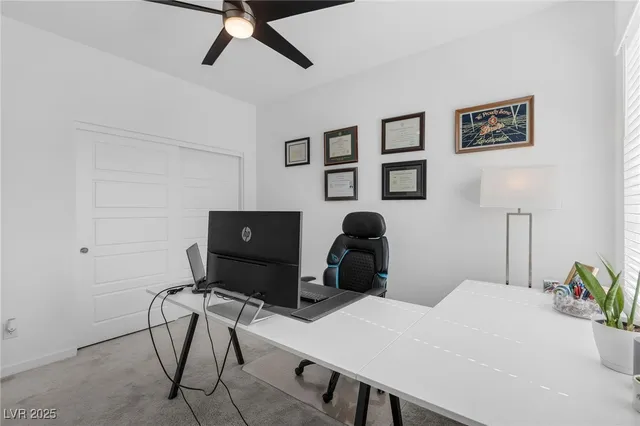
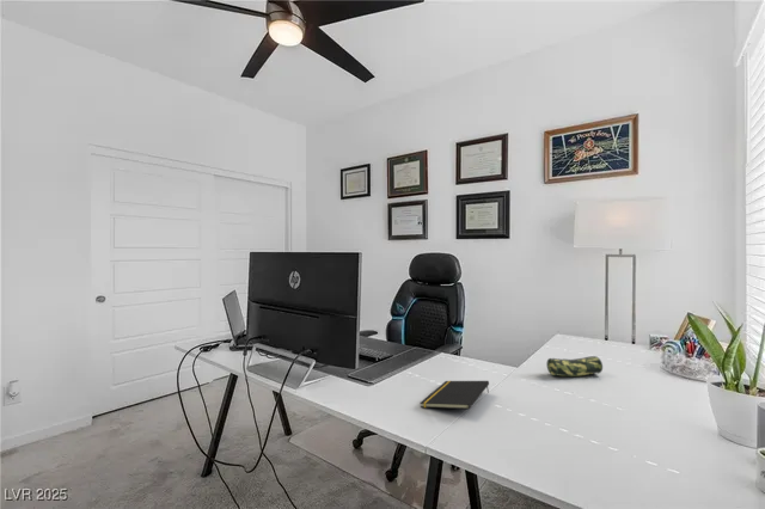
+ pencil case (573, 366)
+ notepad (455, 393)
